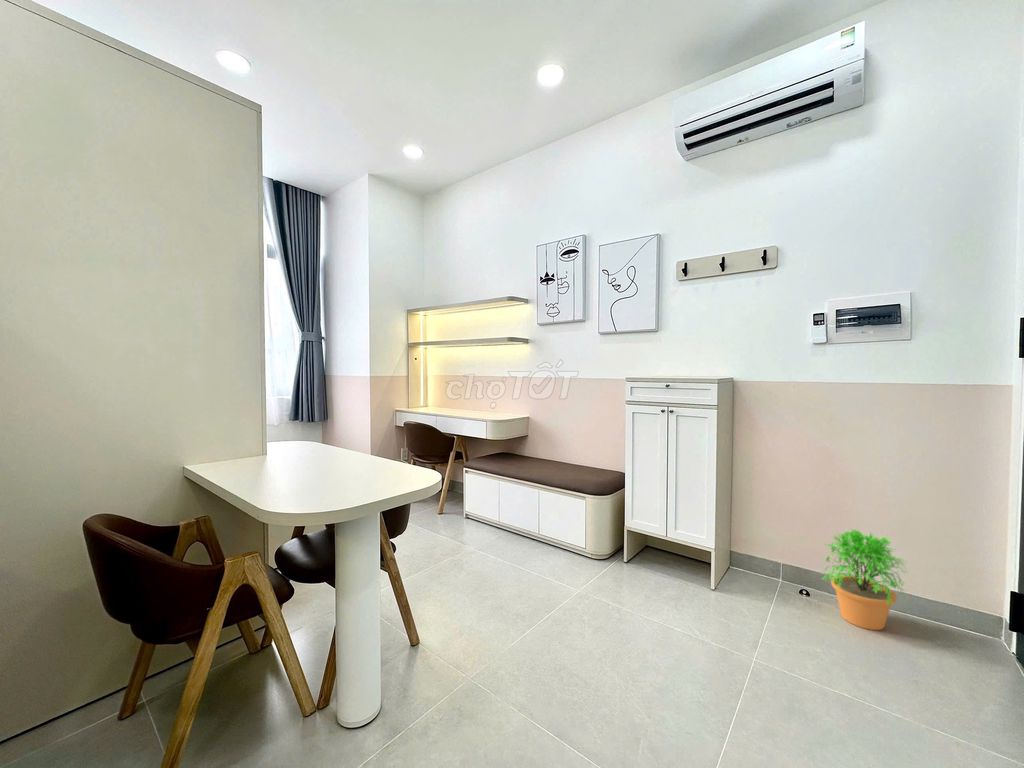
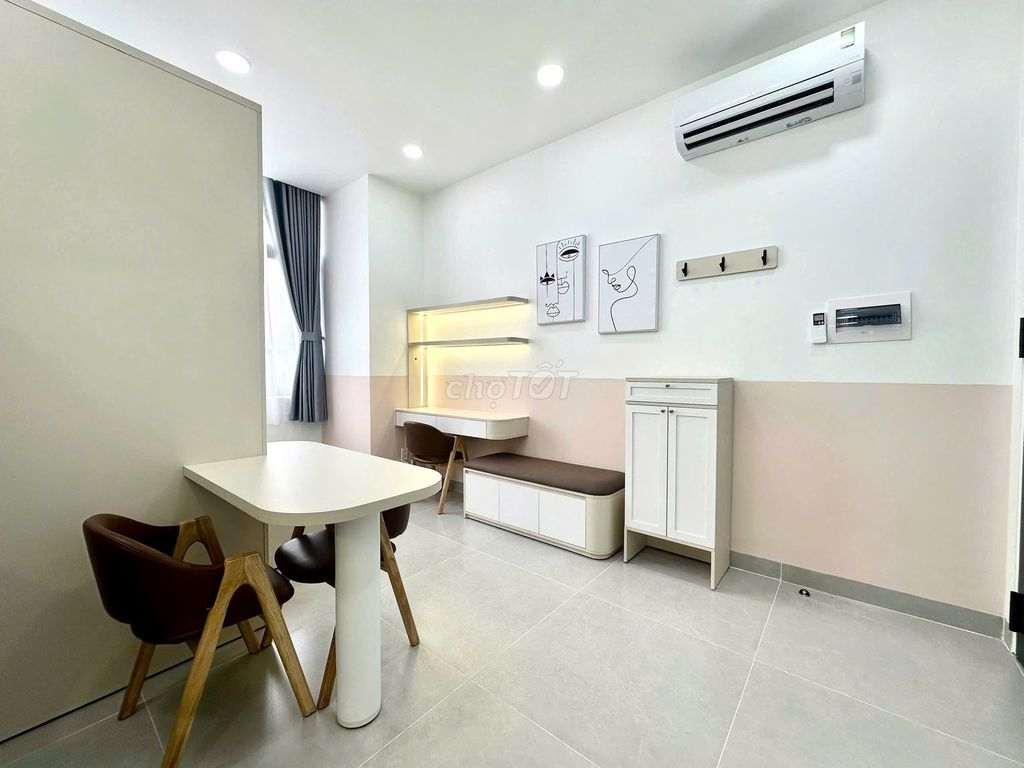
- potted plant (861, 573)
